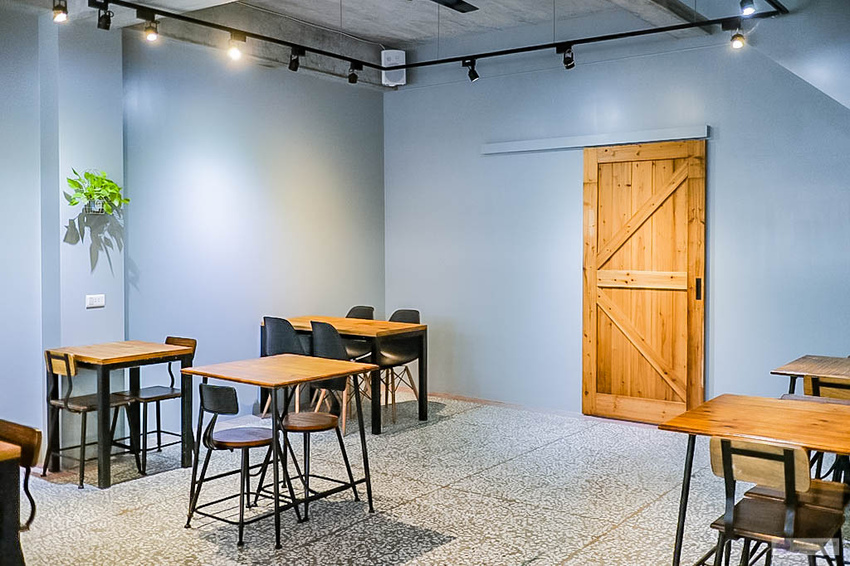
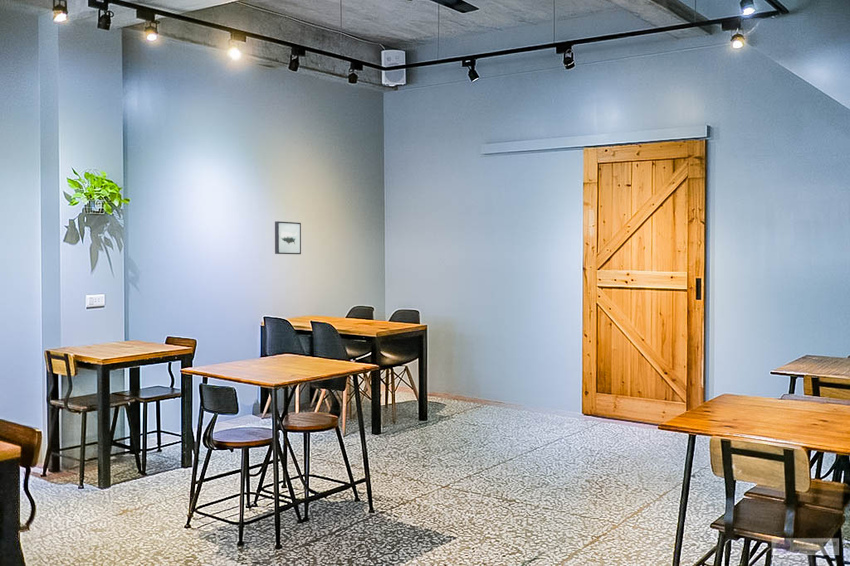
+ wall art (288, 238)
